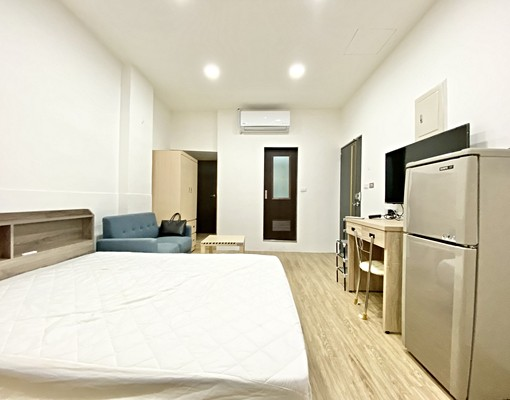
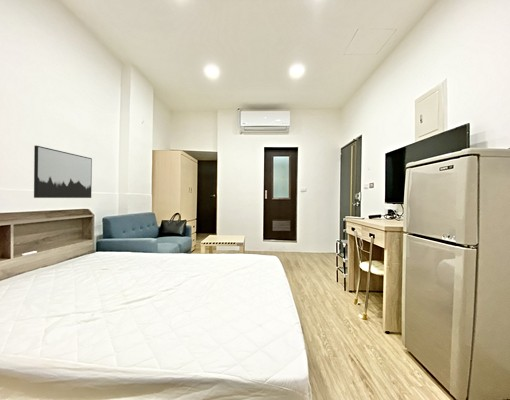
+ wall art (66, 175)
